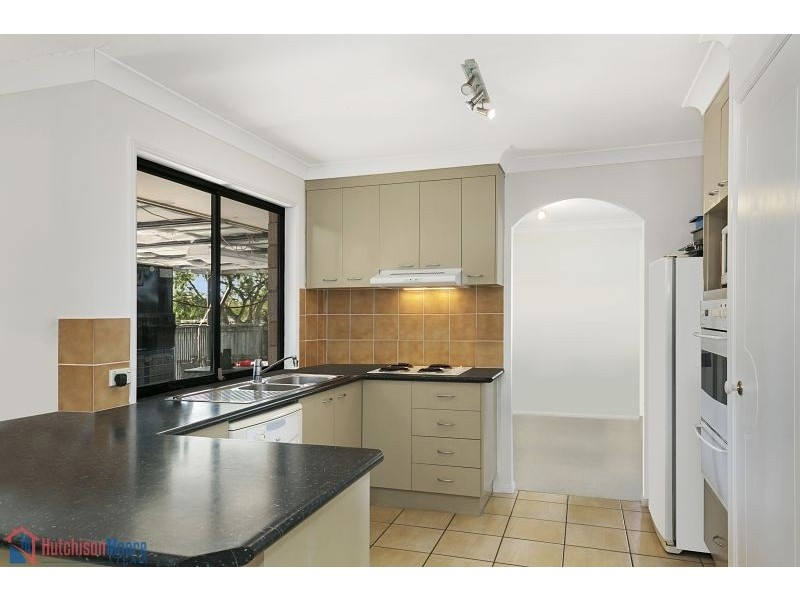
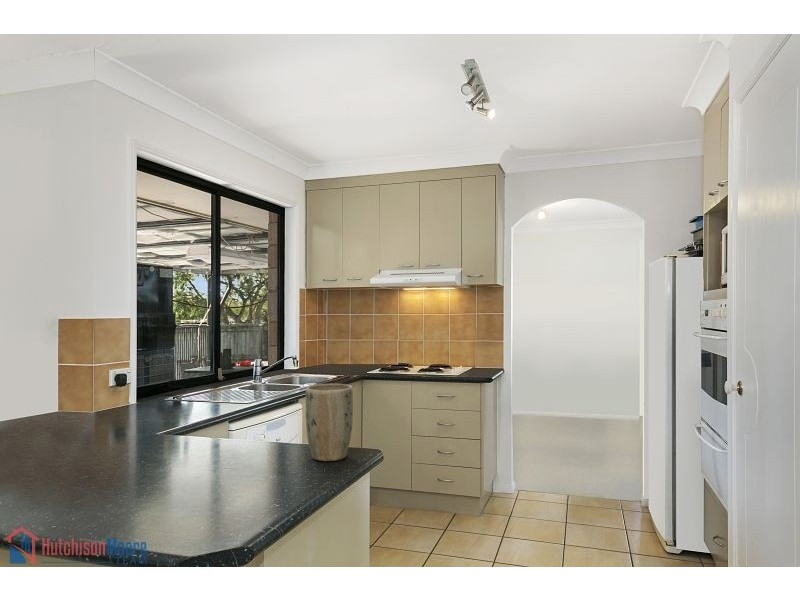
+ plant pot (329, 421)
